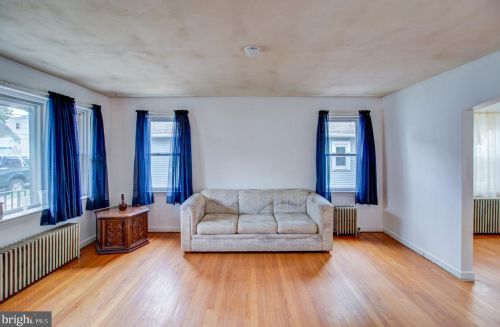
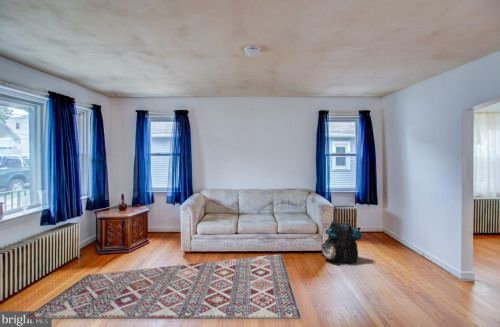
+ backpack (340, 240)
+ rug (184, 278)
